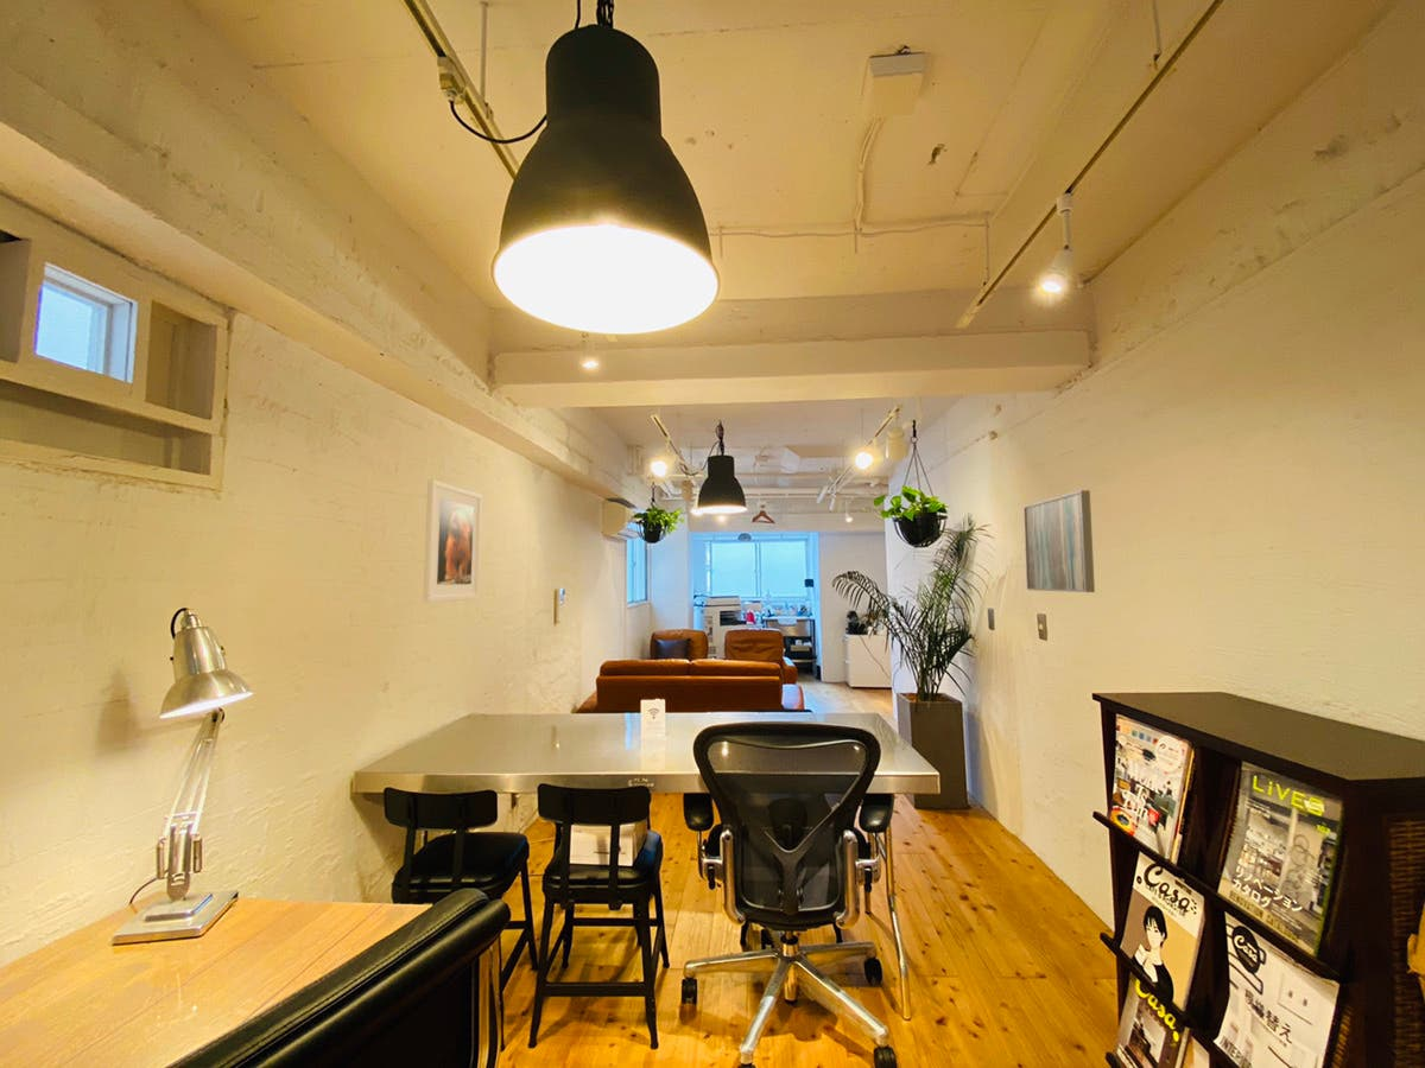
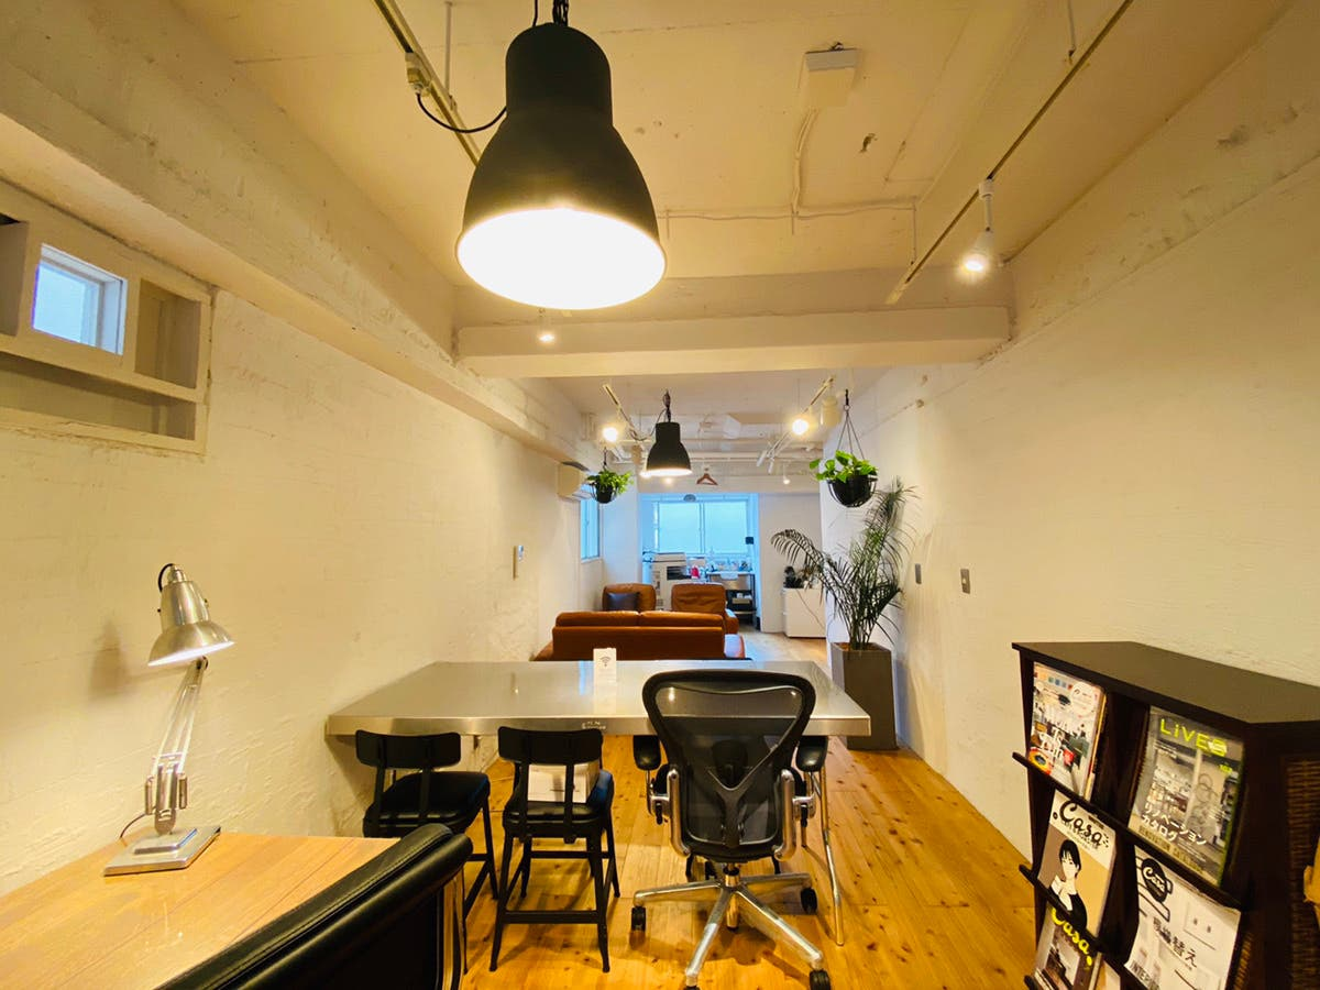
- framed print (455, 543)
- wall art (1054, 545)
